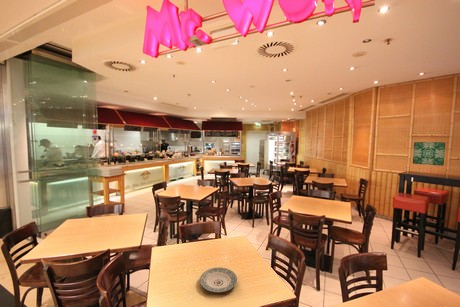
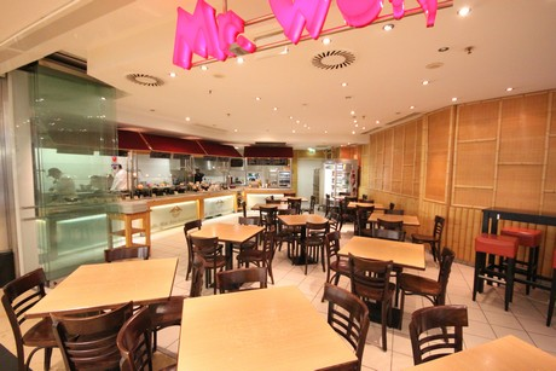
- wall art (428, 153)
- plate (218, 280)
